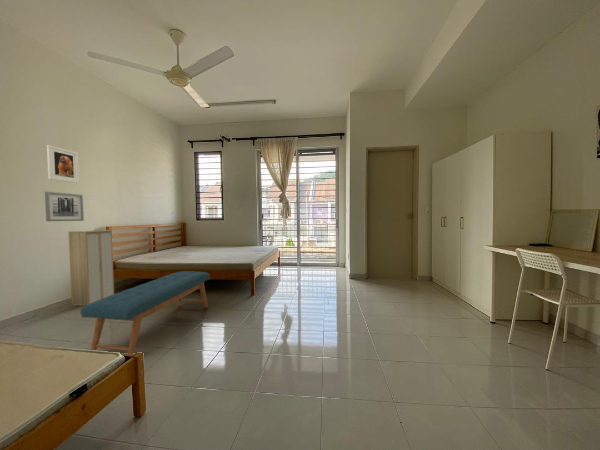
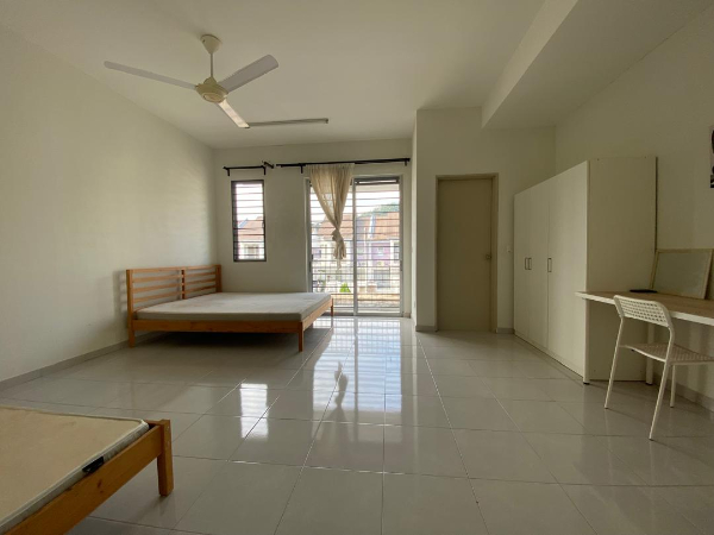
- cabinet (93, 265)
- wall art (65, 207)
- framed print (63, 165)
- bench (160, 305)
